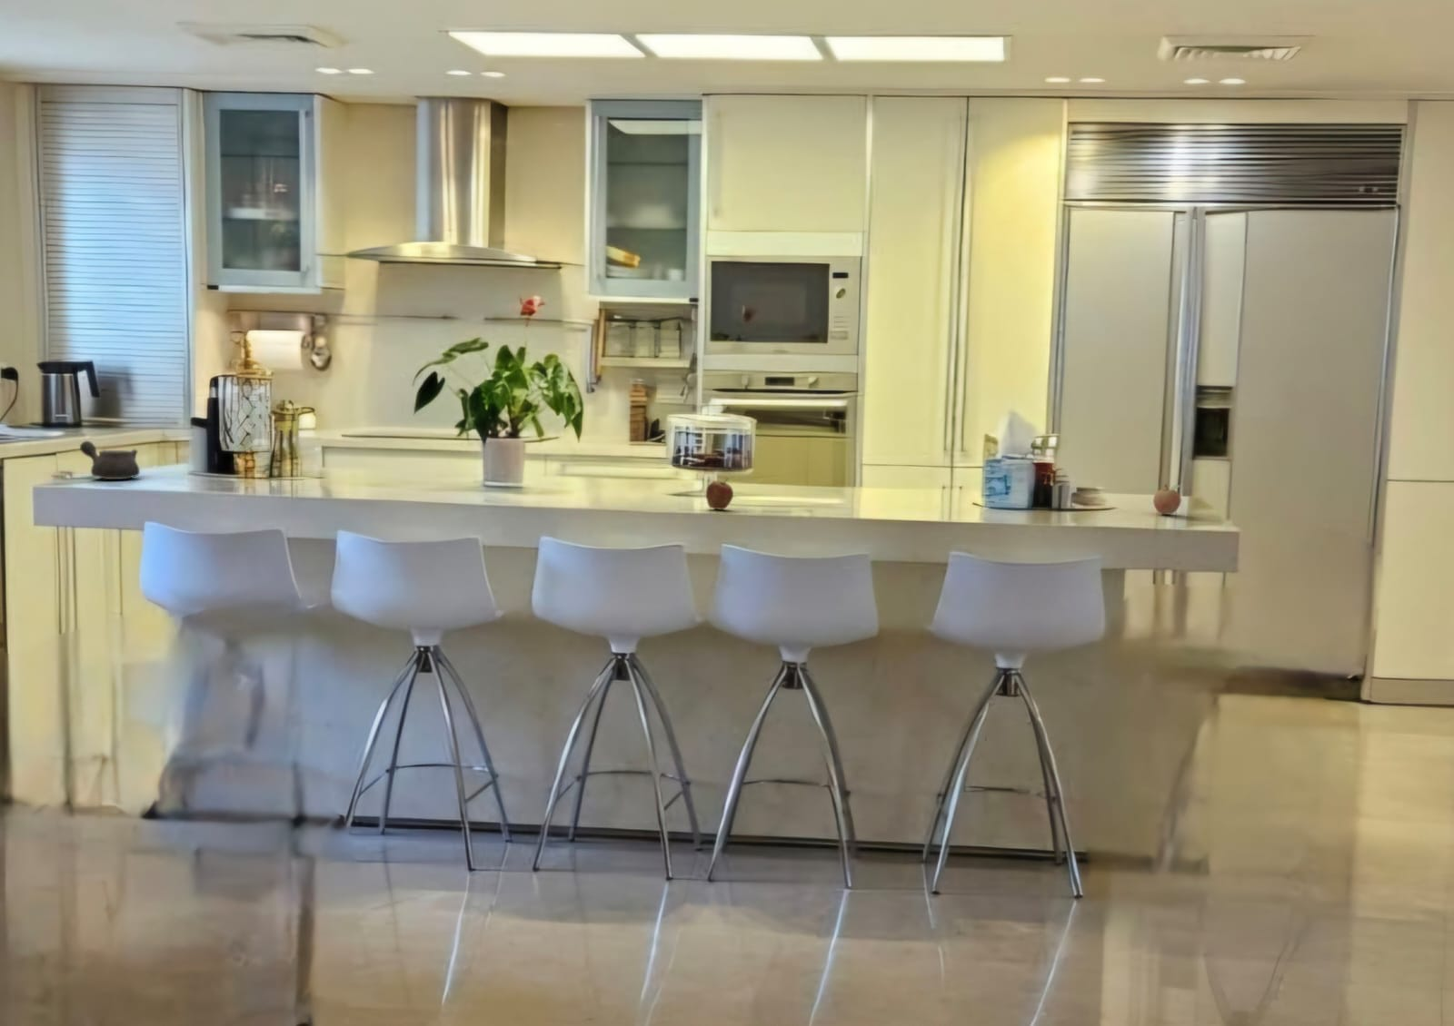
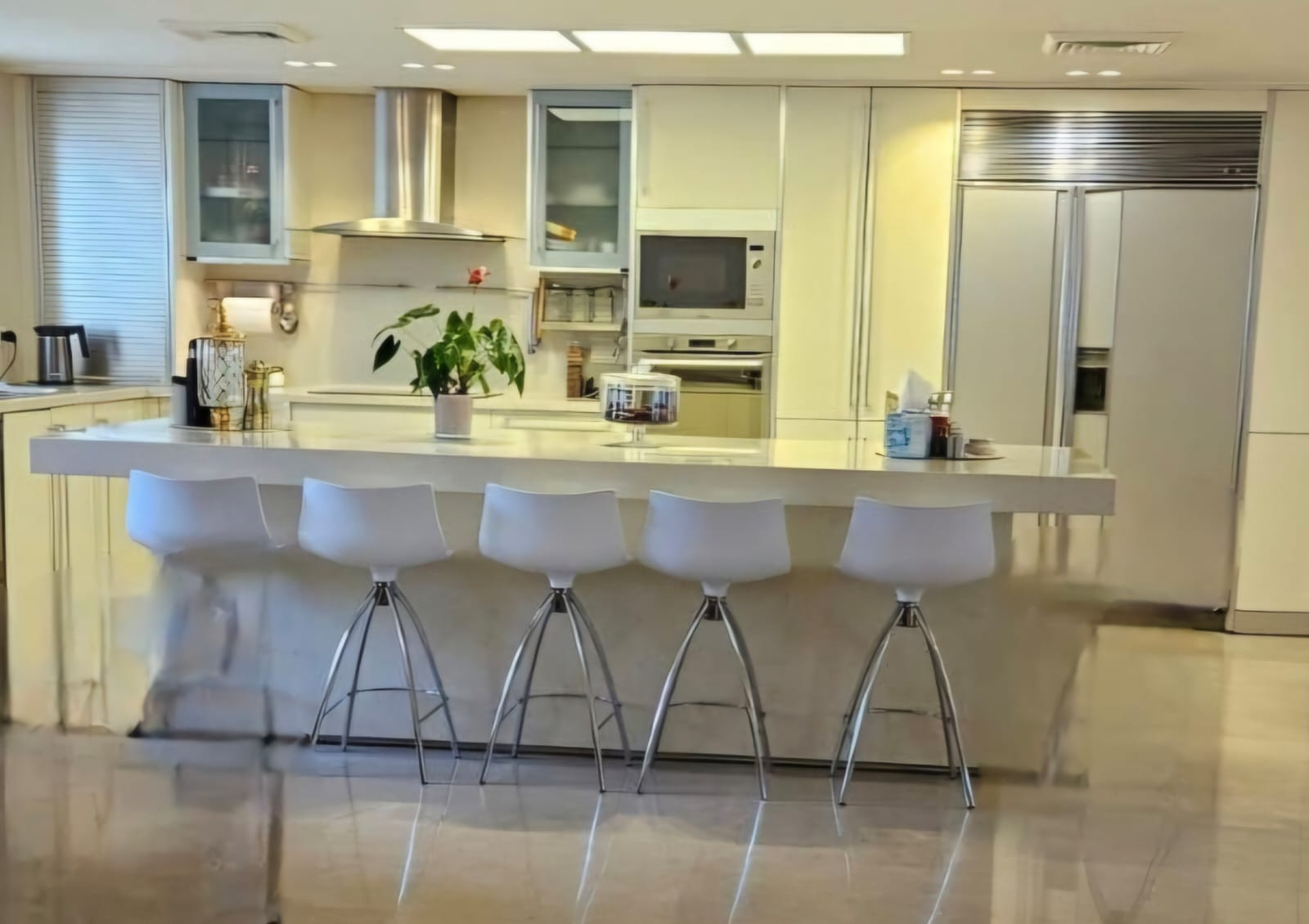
- teapot (109, 460)
- fruit (720, 493)
- fruit (1166, 499)
